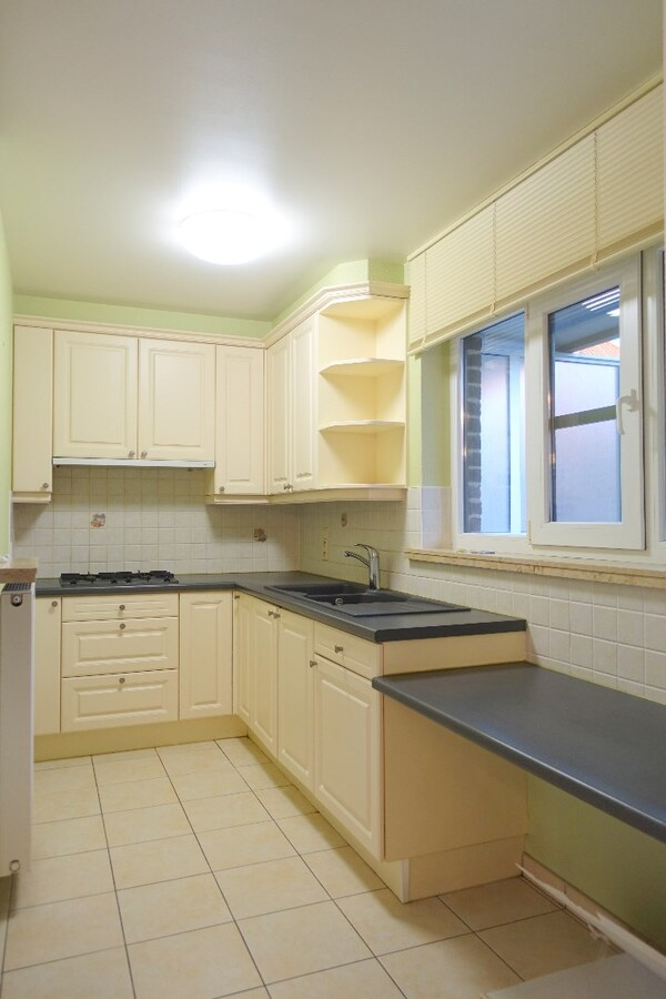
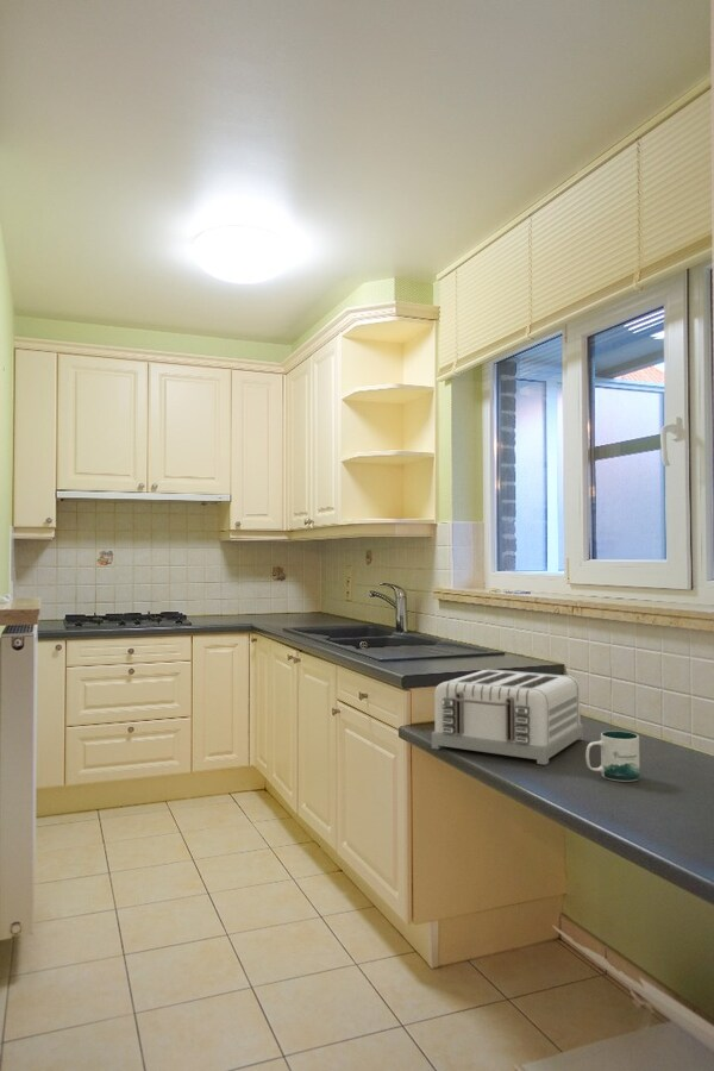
+ mug (612, 756)
+ toaster (506, 712)
